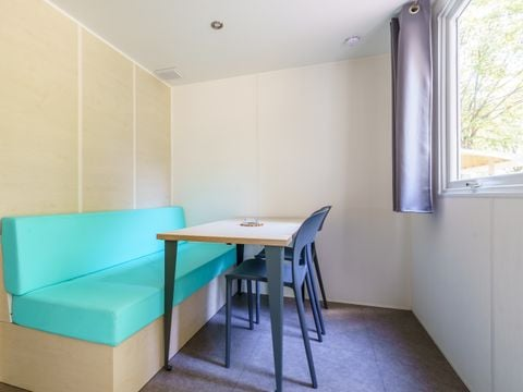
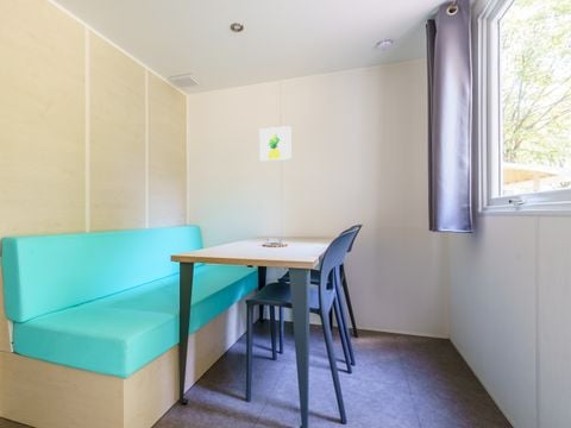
+ wall art (275, 144)
